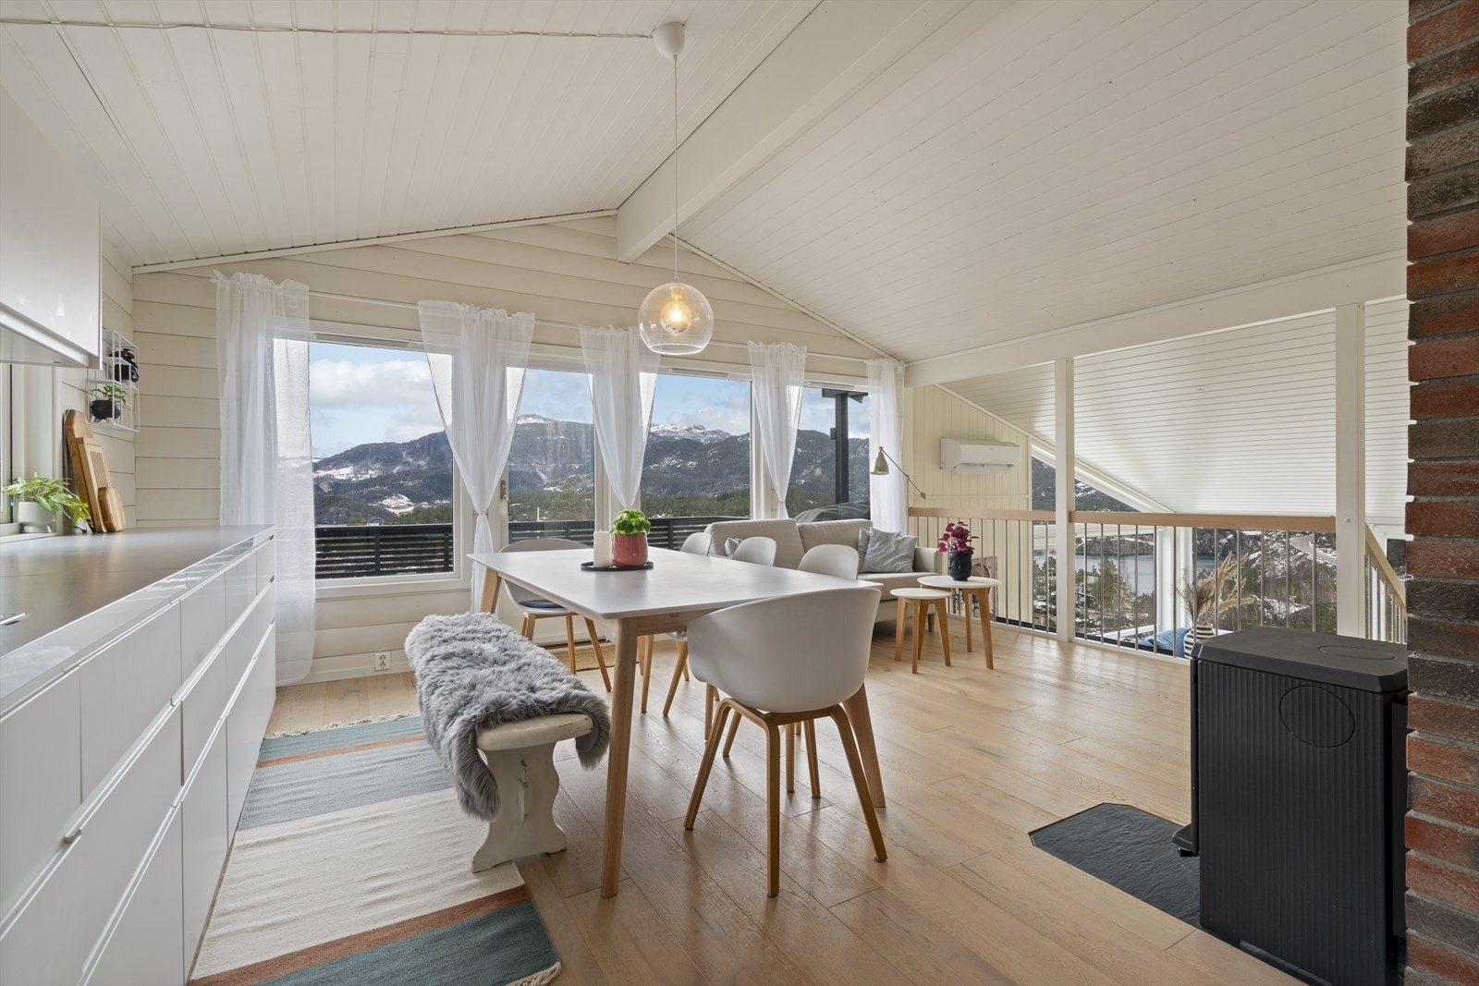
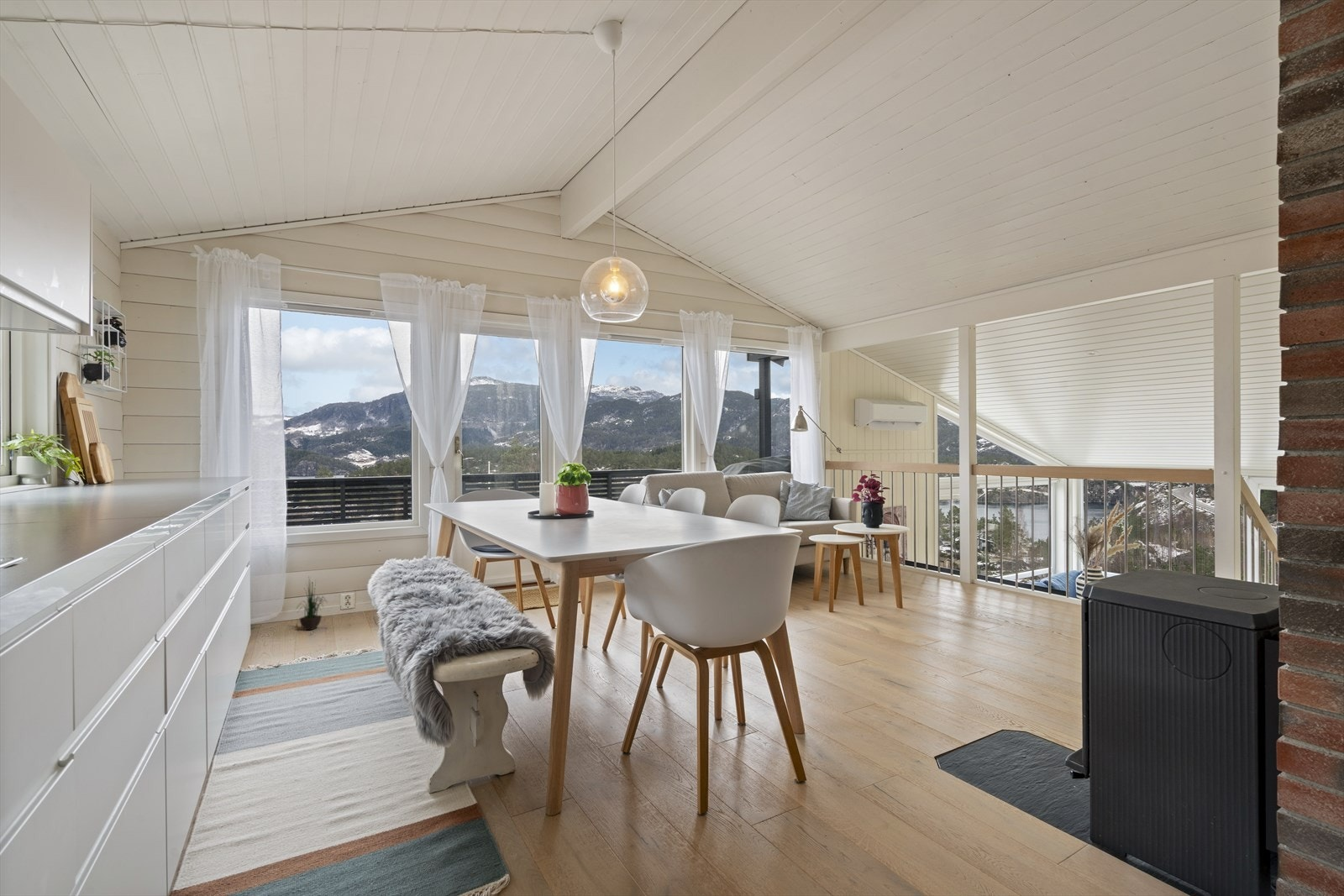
+ potted plant (312, 599)
